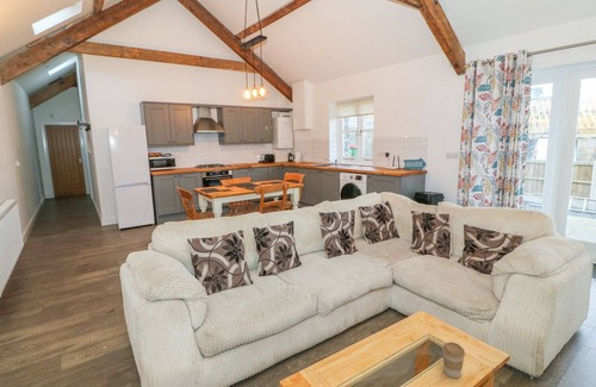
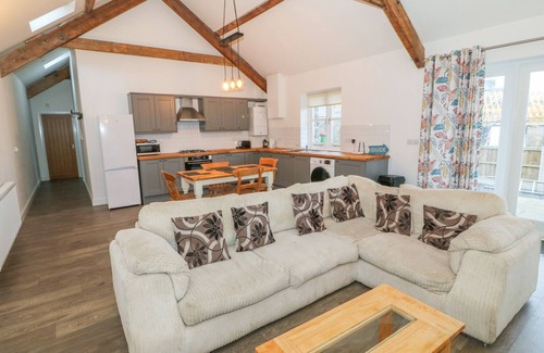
- coffee cup (453, 358)
